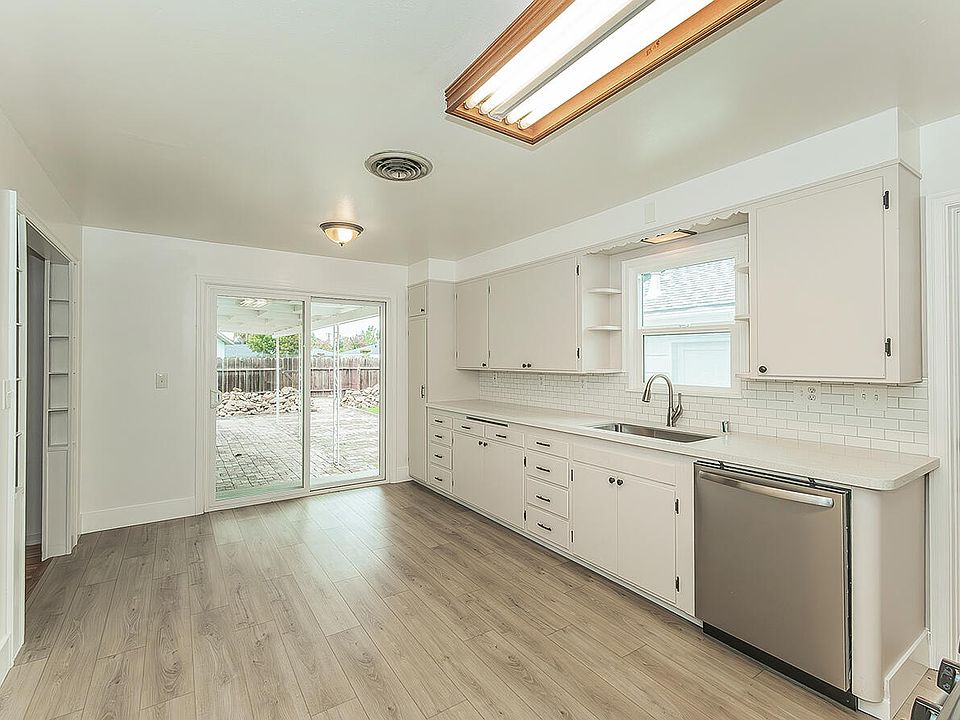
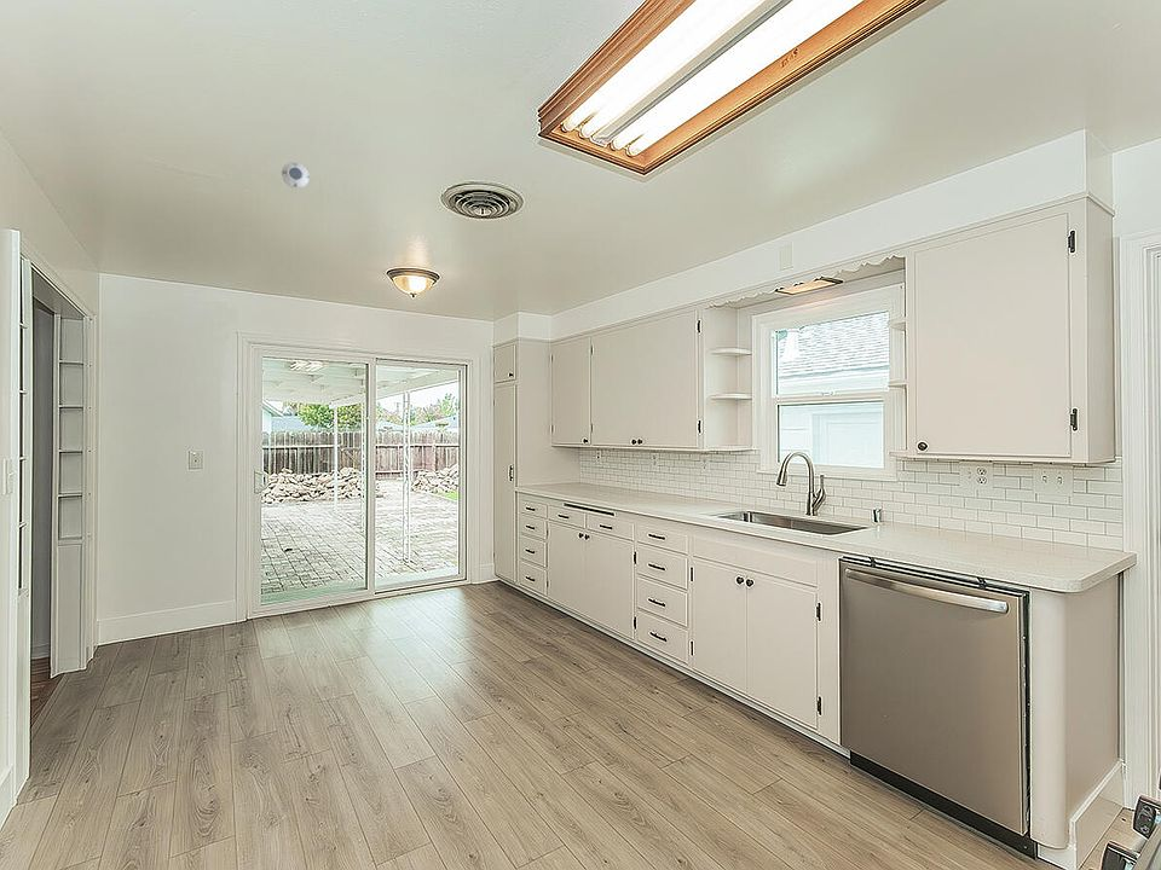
+ smoke detector (295, 174)
